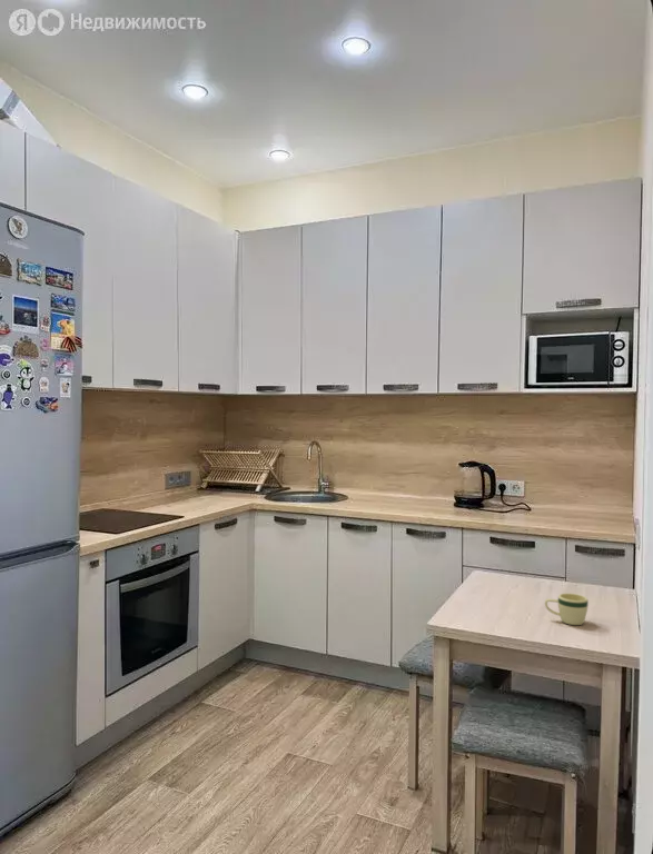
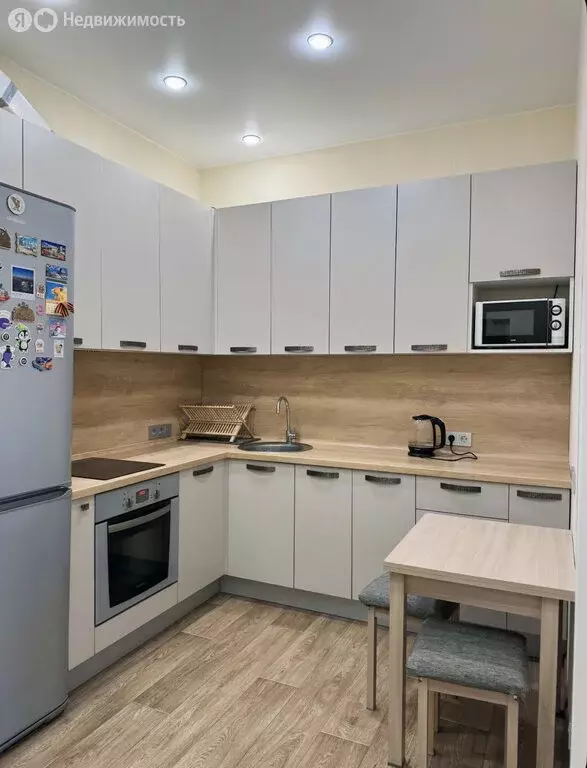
- mug (565, 608)
